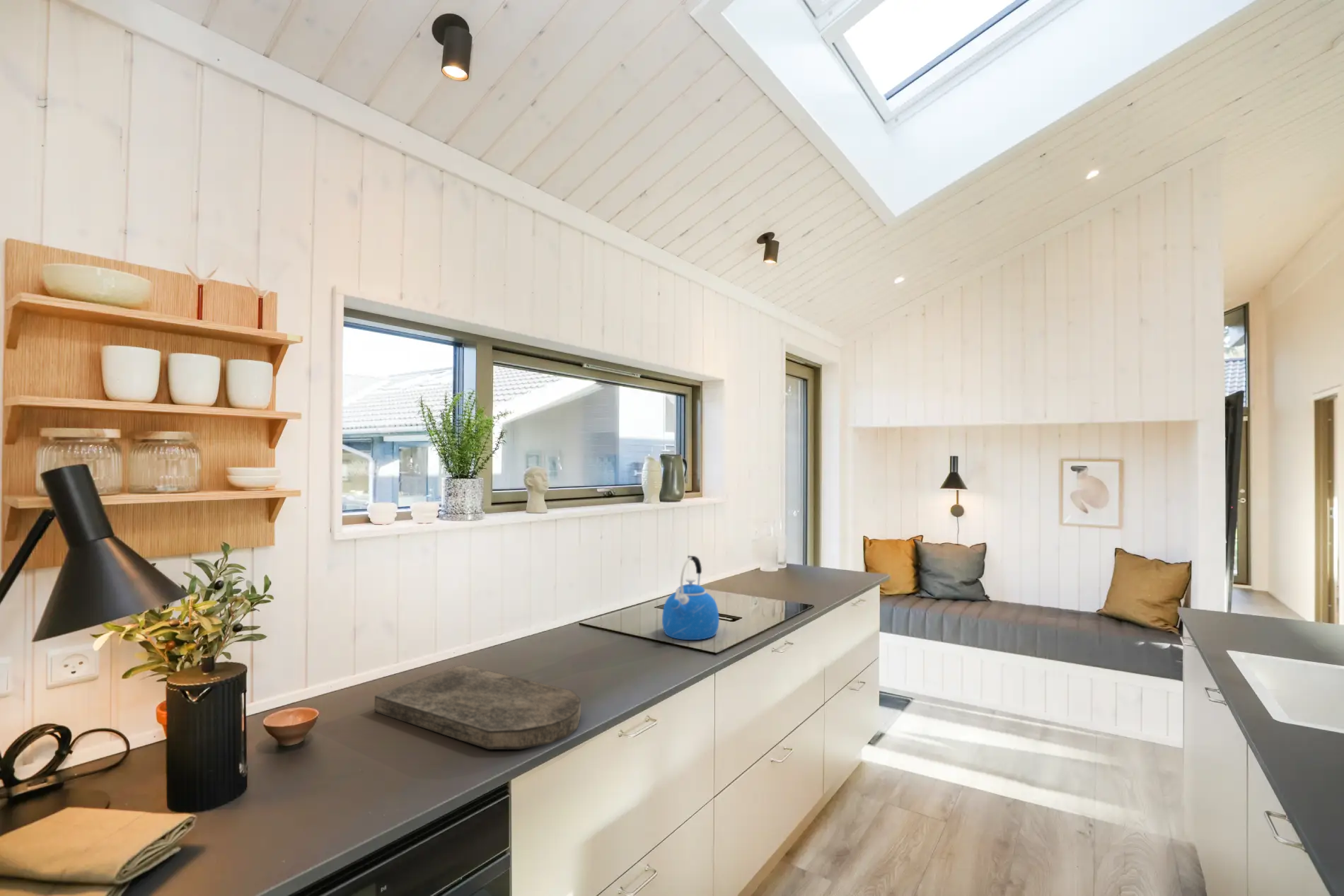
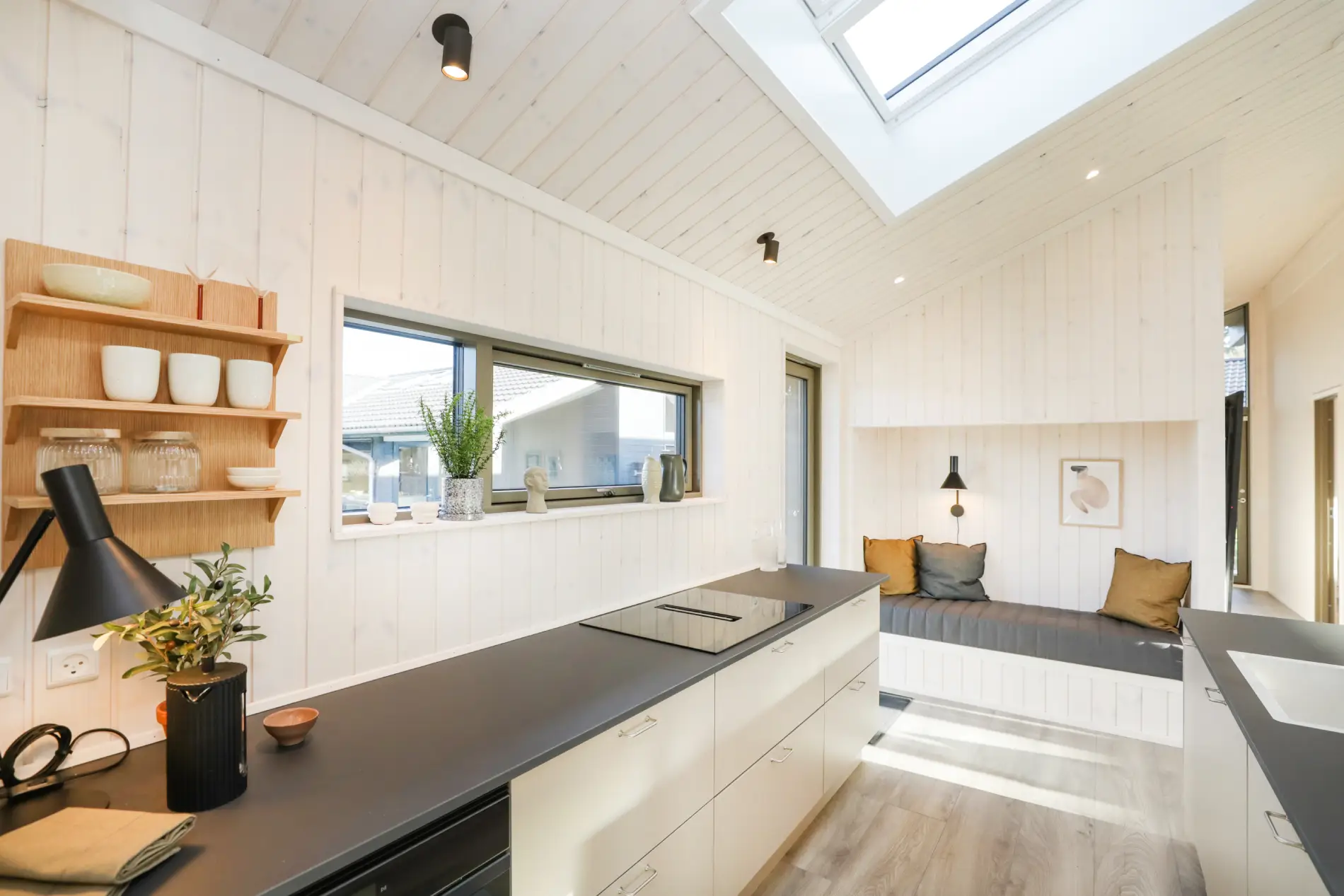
- kettle (688, 595)
- cutting board (489, 705)
